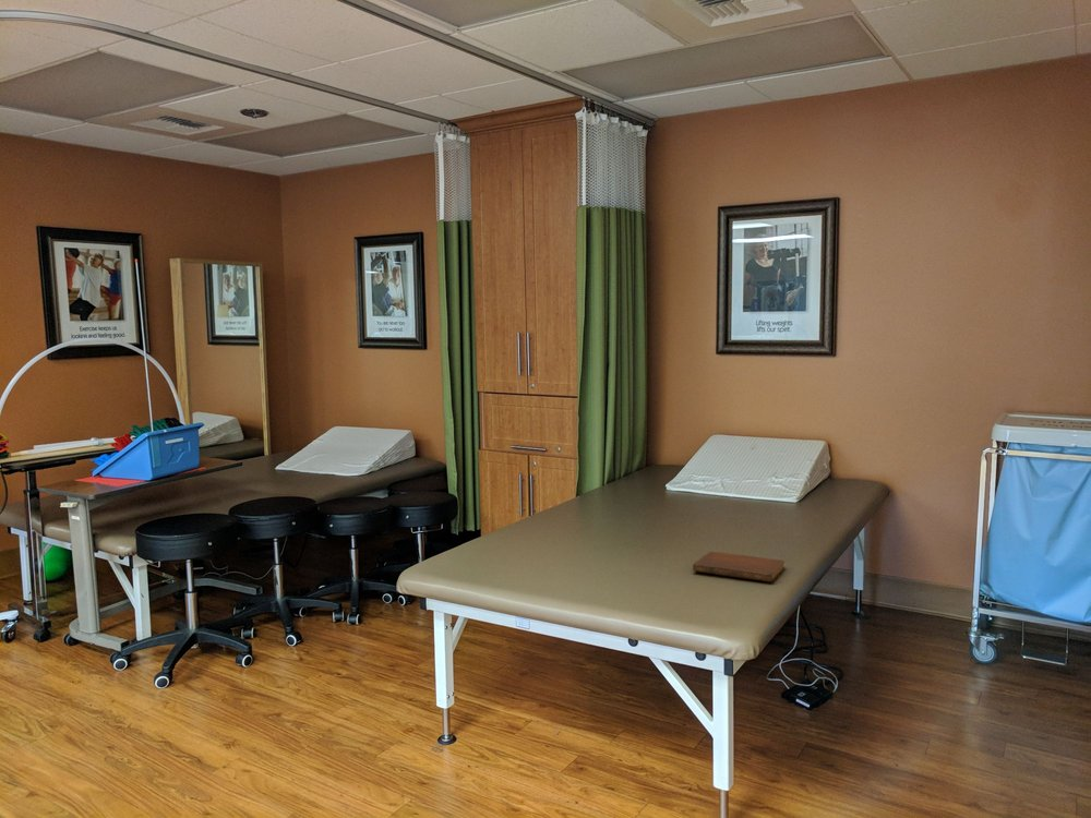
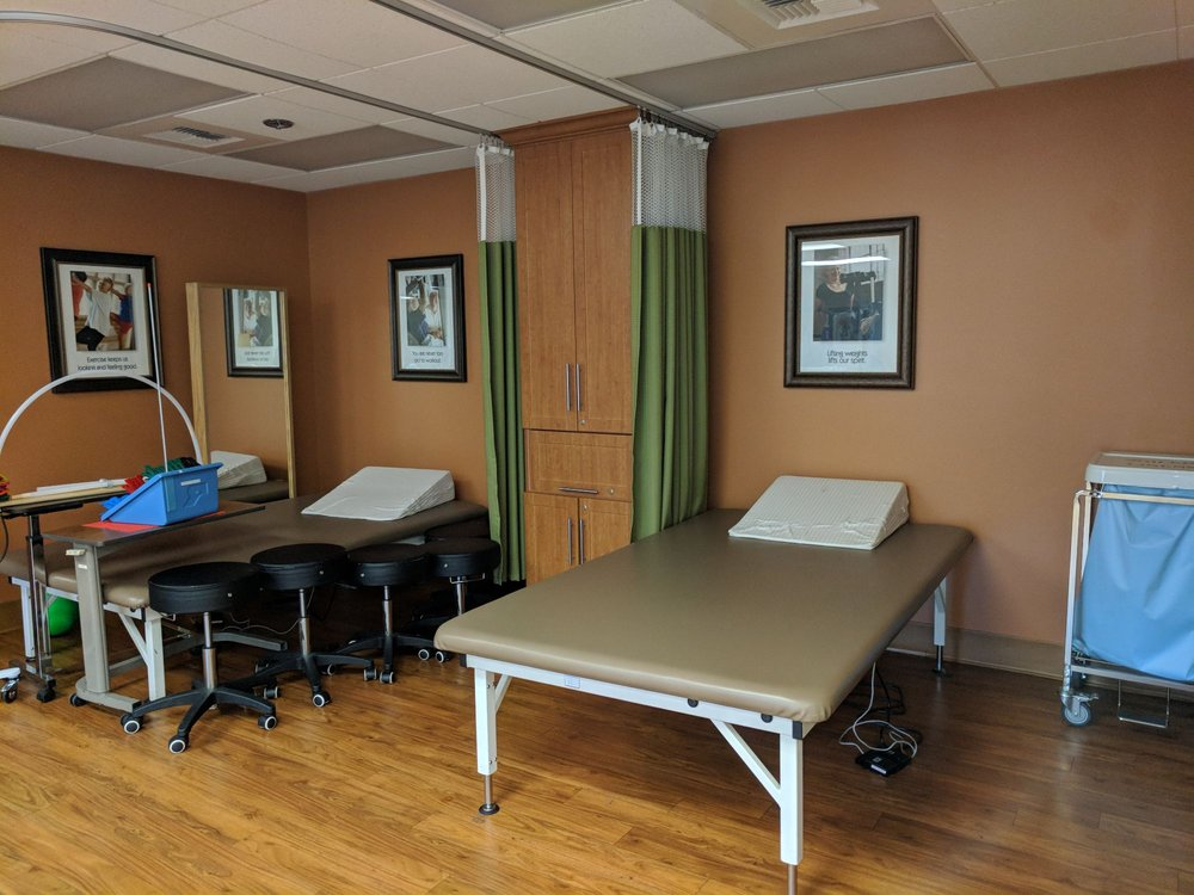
- notebook (739, 565)
